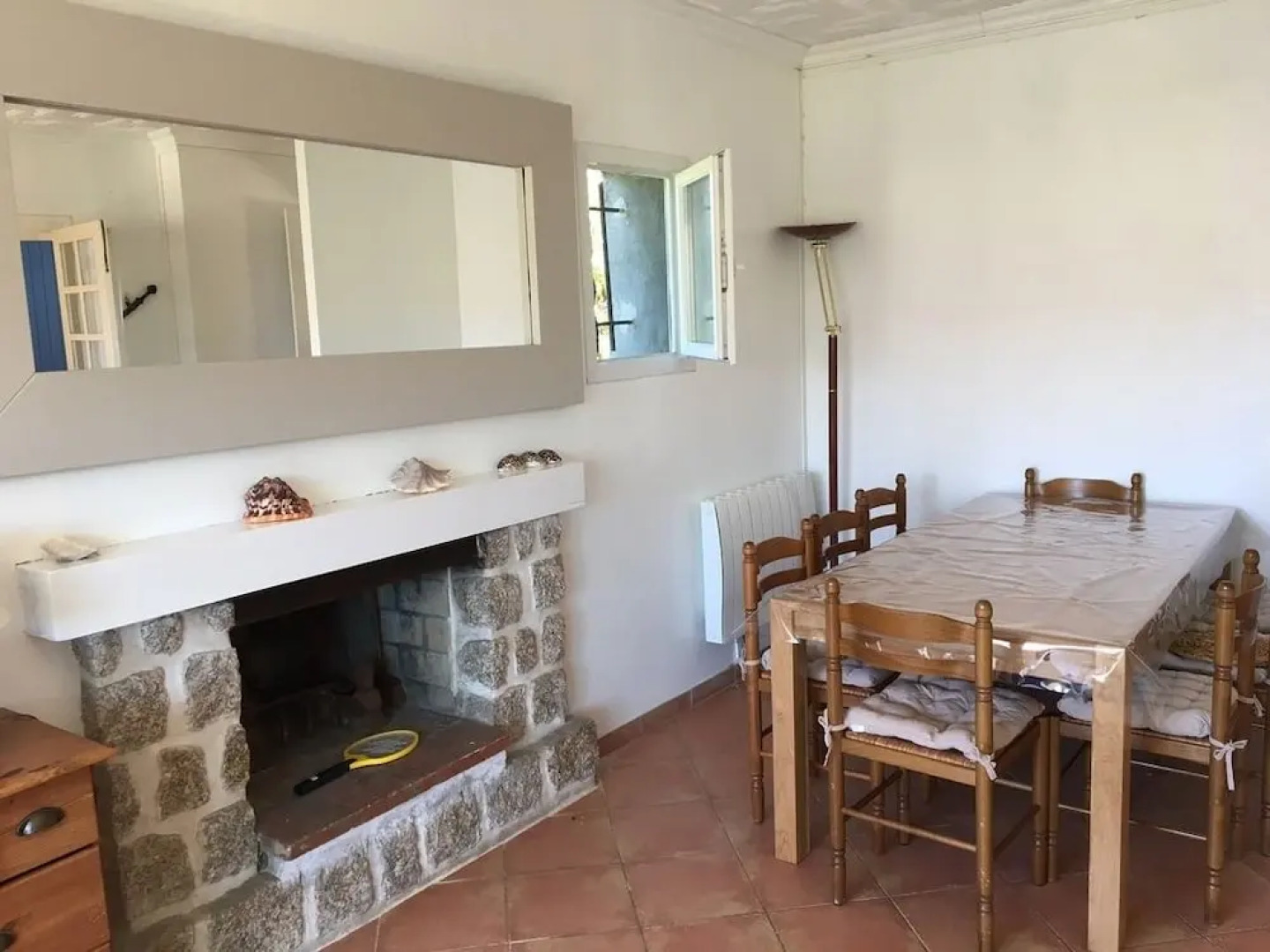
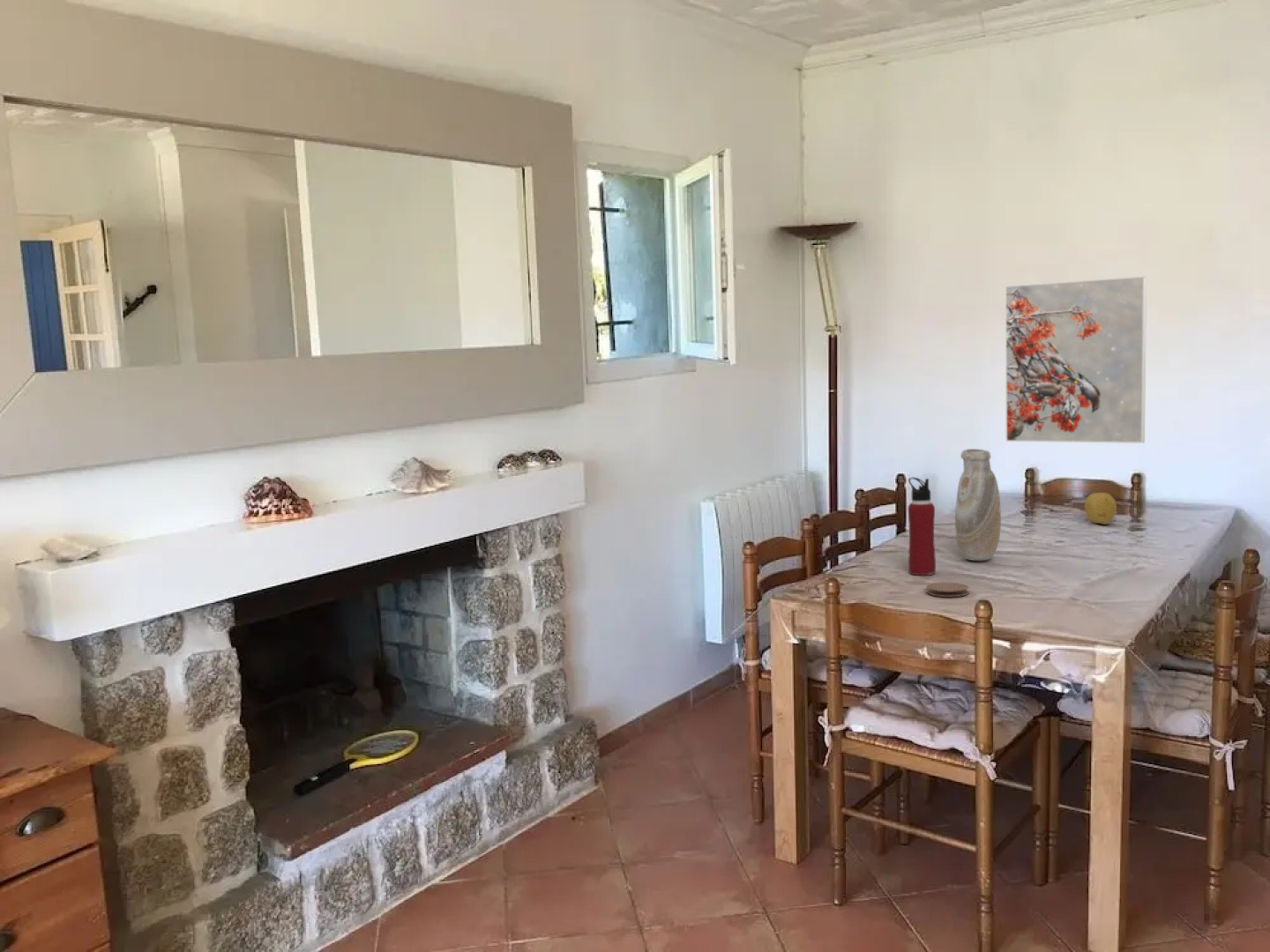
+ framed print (1072, 362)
+ coaster (947, 589)
+ fruit (1100, 508)
+ water bottle (921, 525)
+ vase (977, 505)
